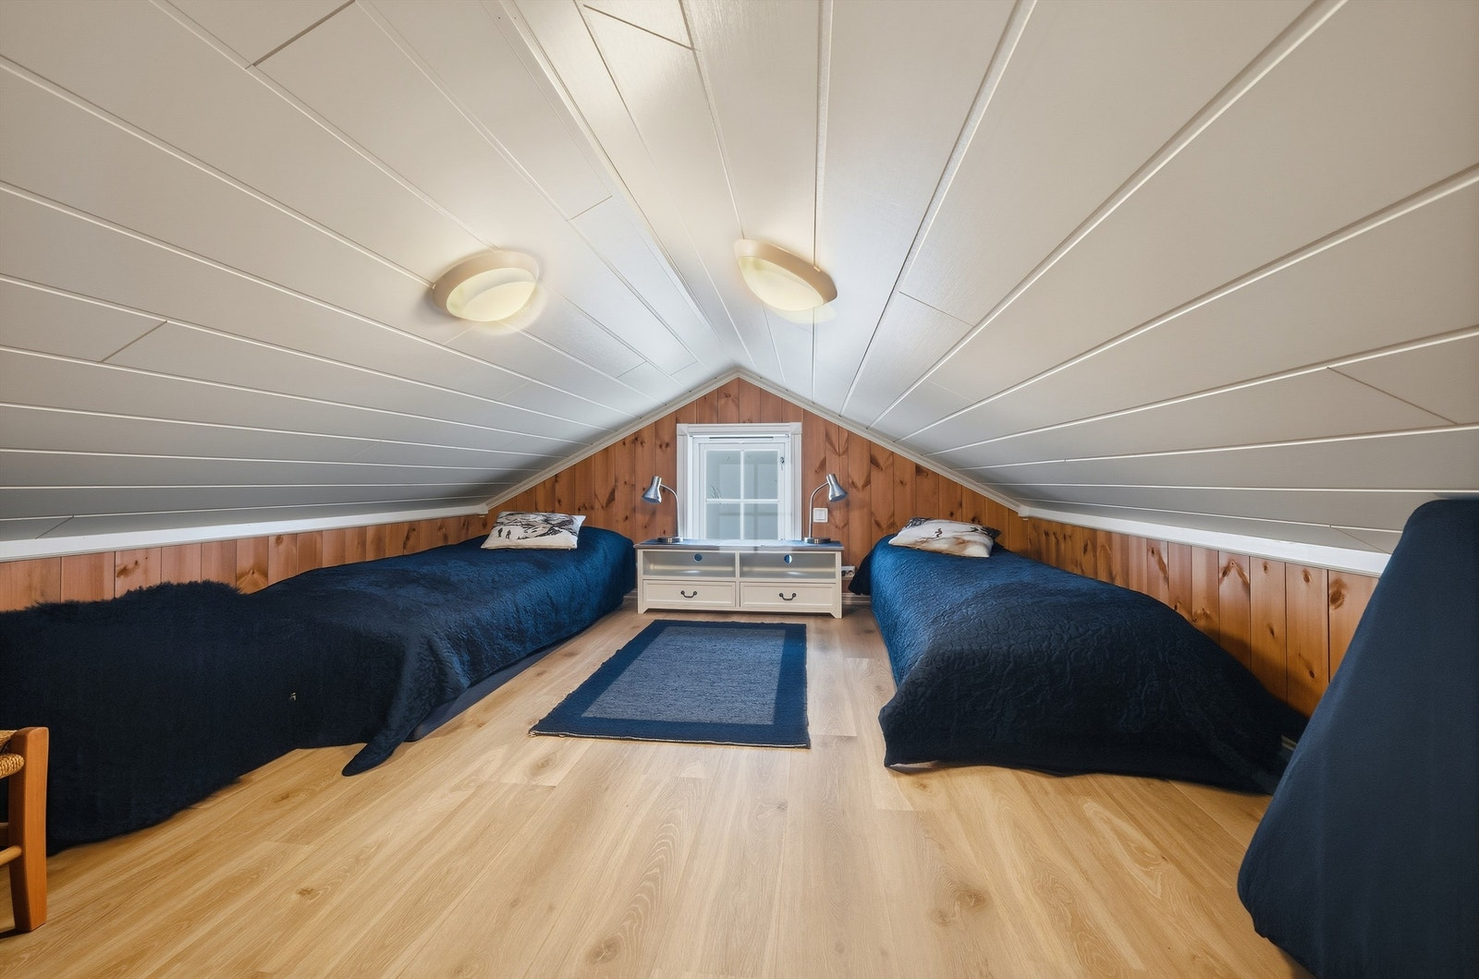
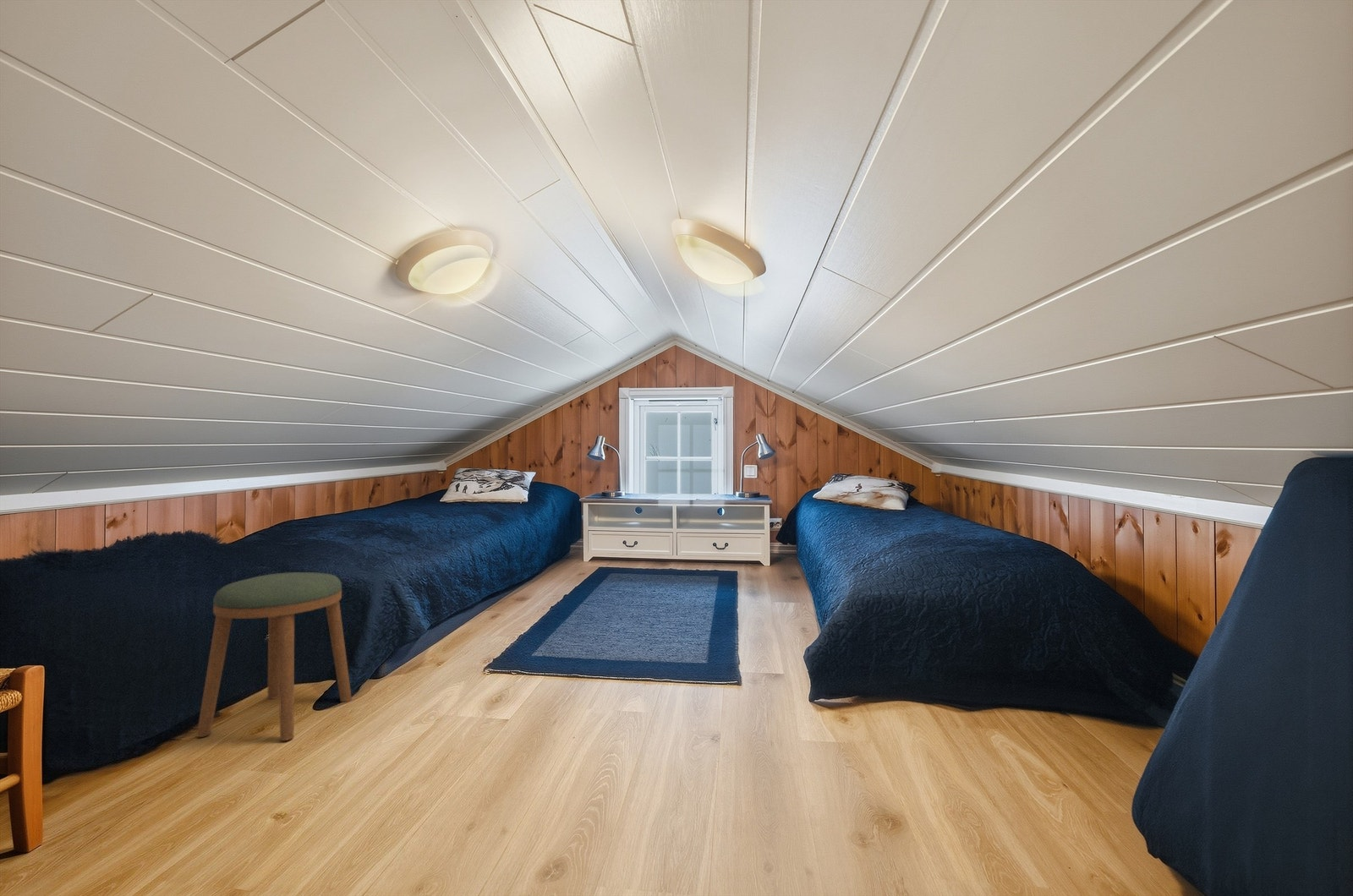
+ stool (280, 646)
